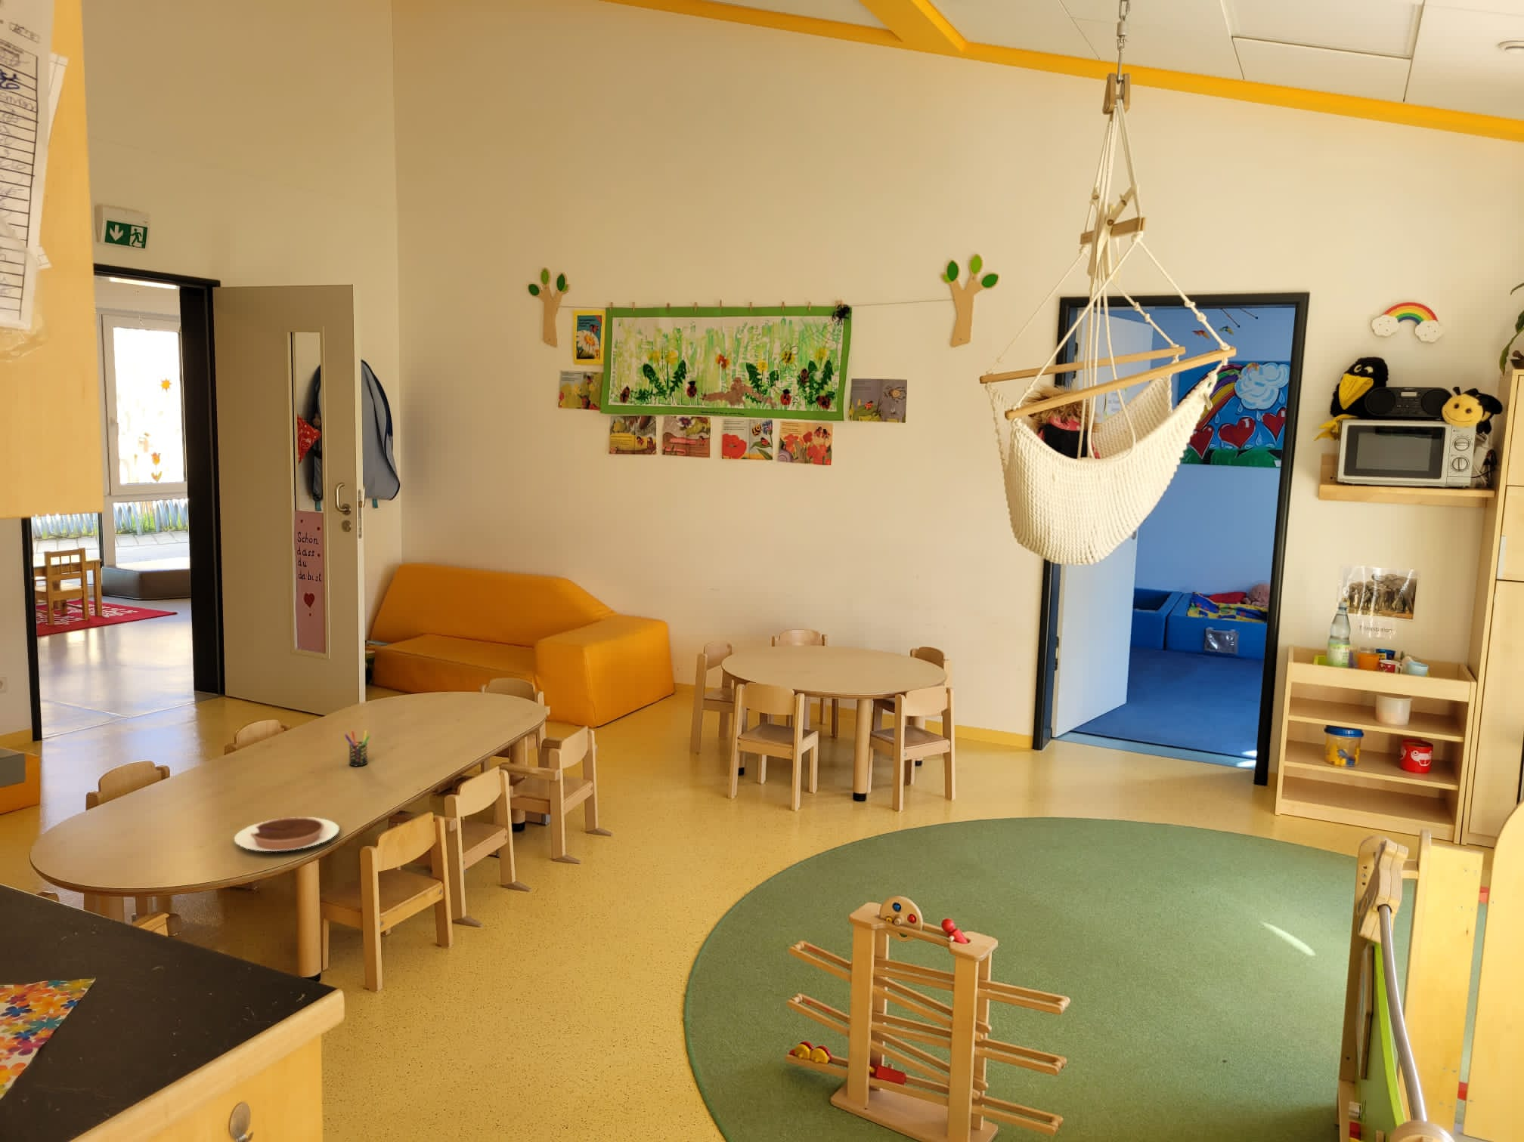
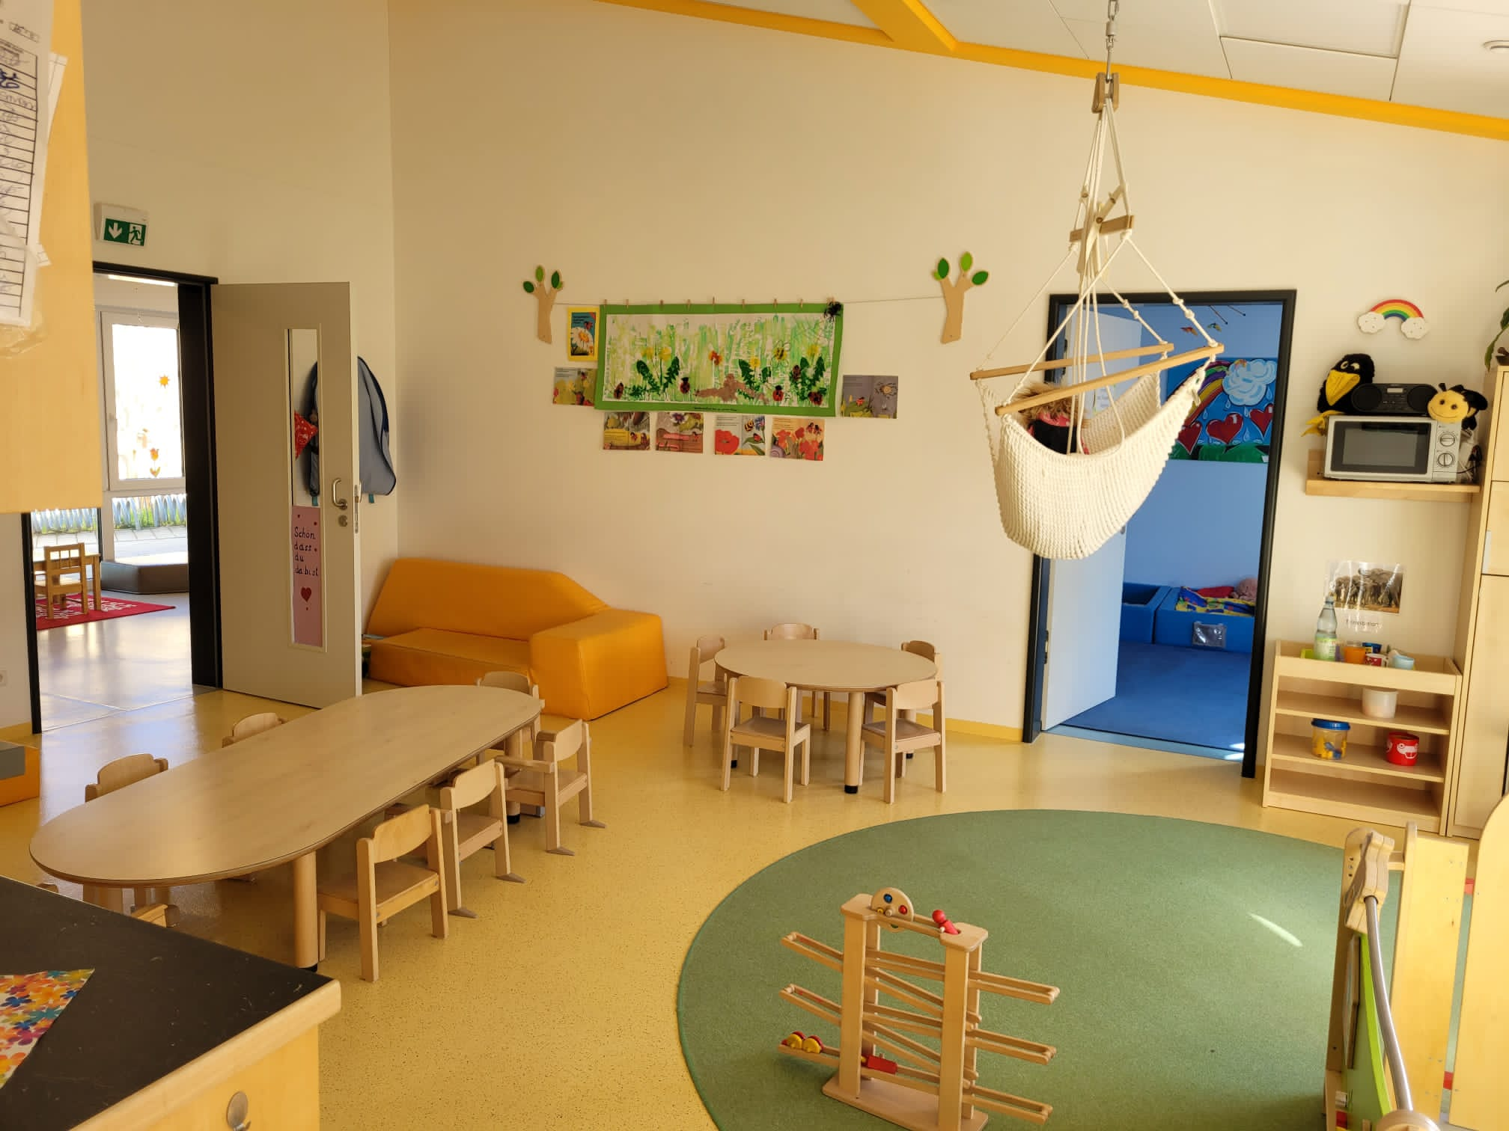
- pen holder (359, 747)
- chocolate tart (287, 834)
